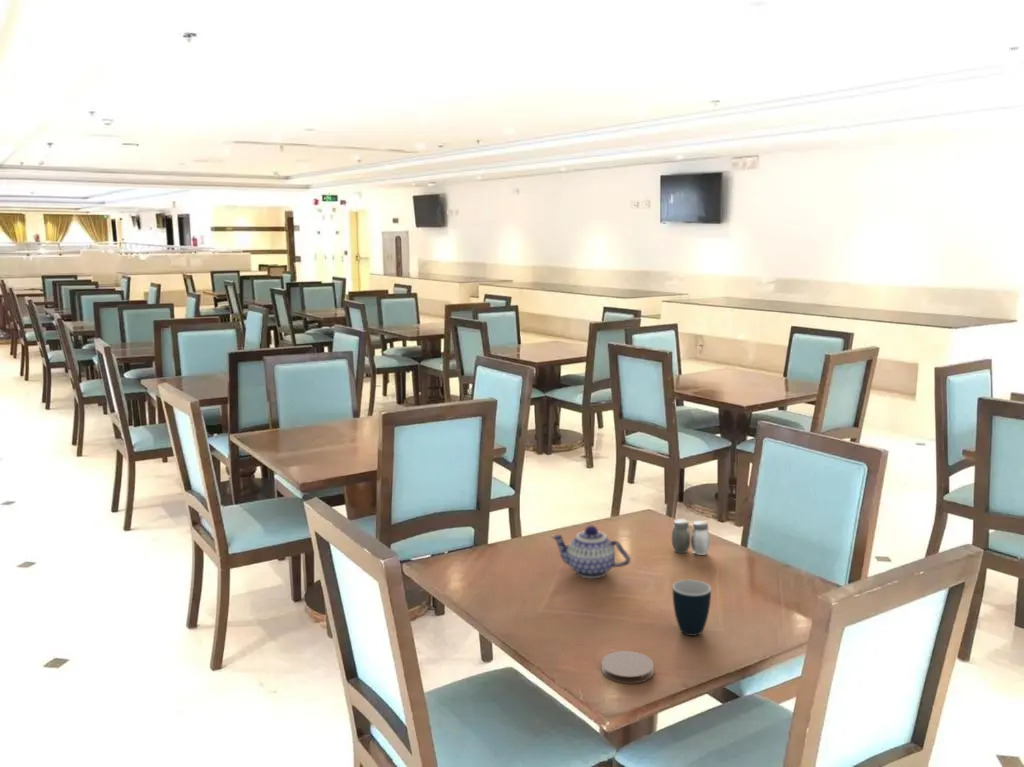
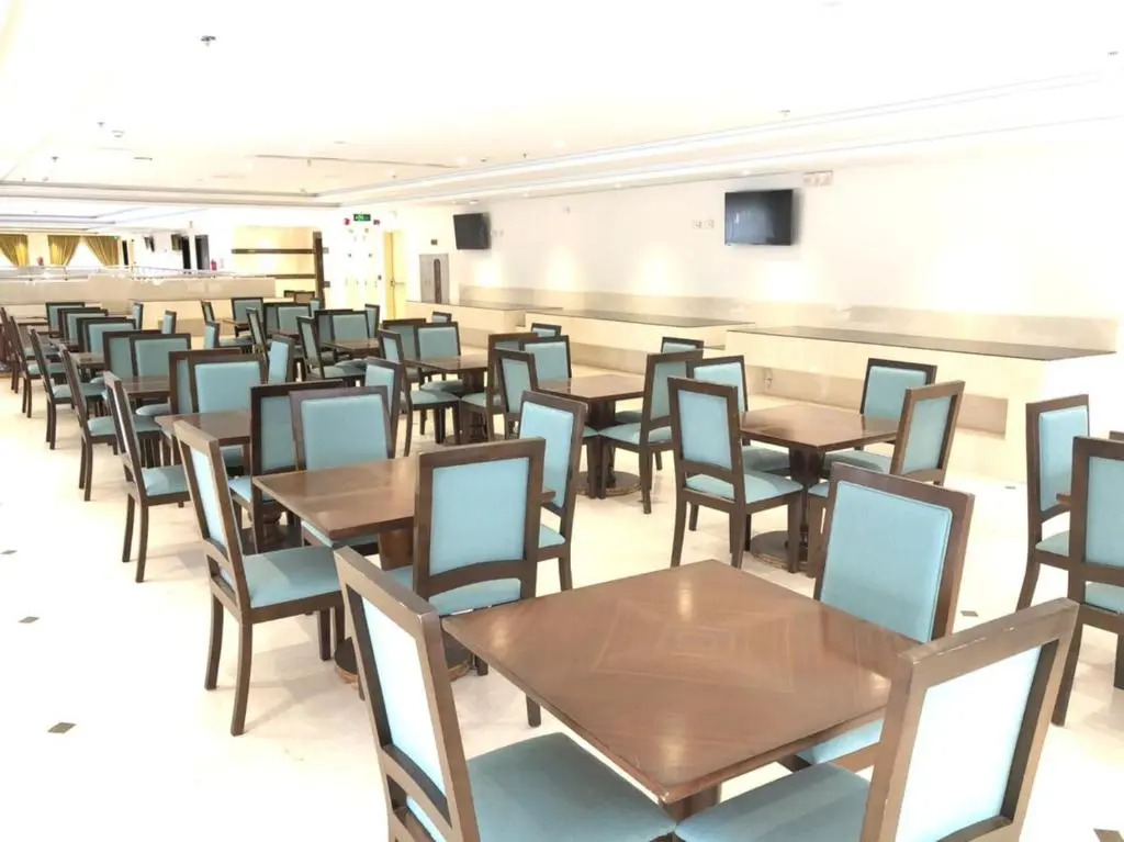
- teapot (590, 549)
- mug (691, 606)
- salt and pepper shaker (691, 536)
- coaster (627, 666)
